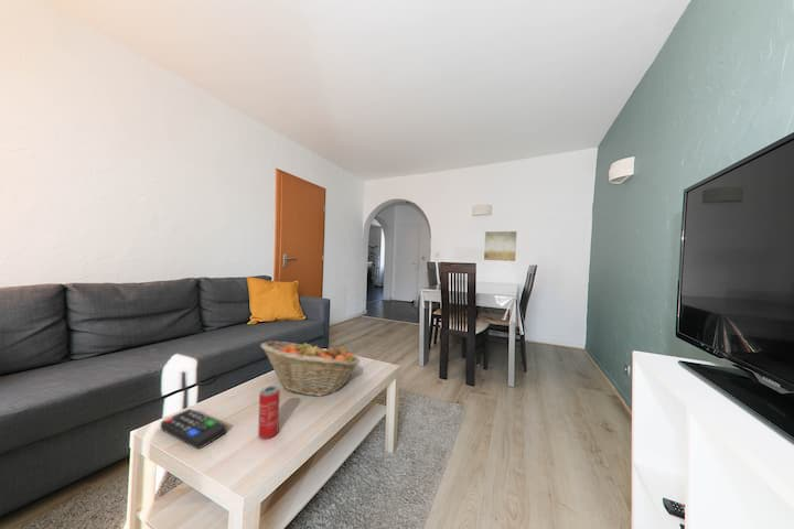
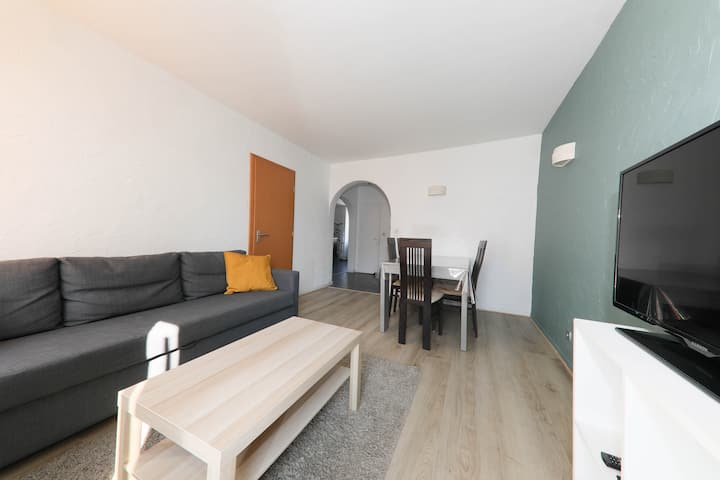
- wall art (500, 246)
- remote control (193, 427)
- fruit basket (311, 359)
- beverage can (269, 411)
